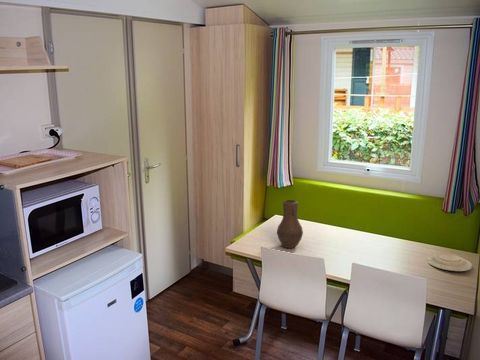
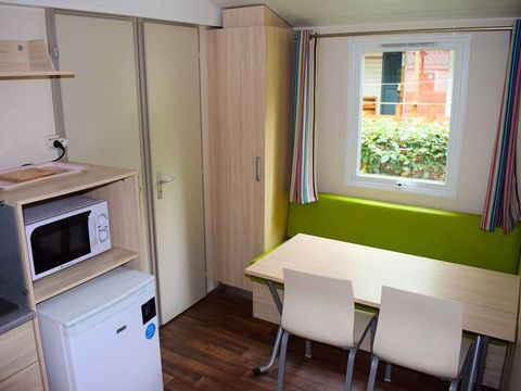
- vase (290, 224)
- plate (448, 259)
